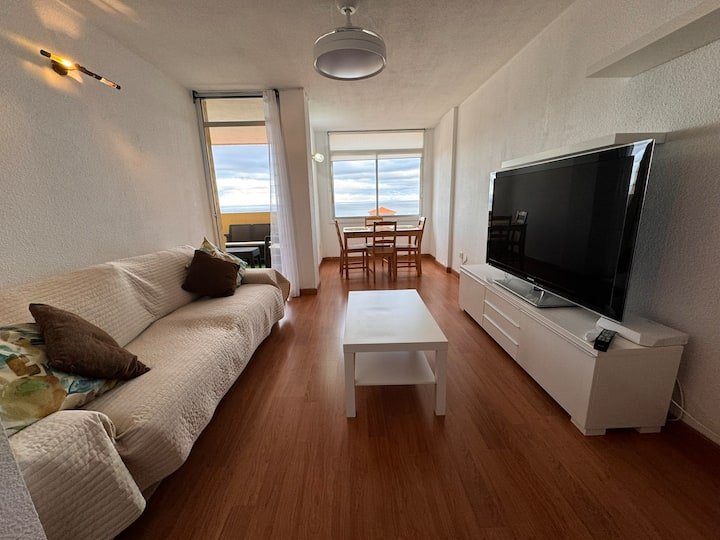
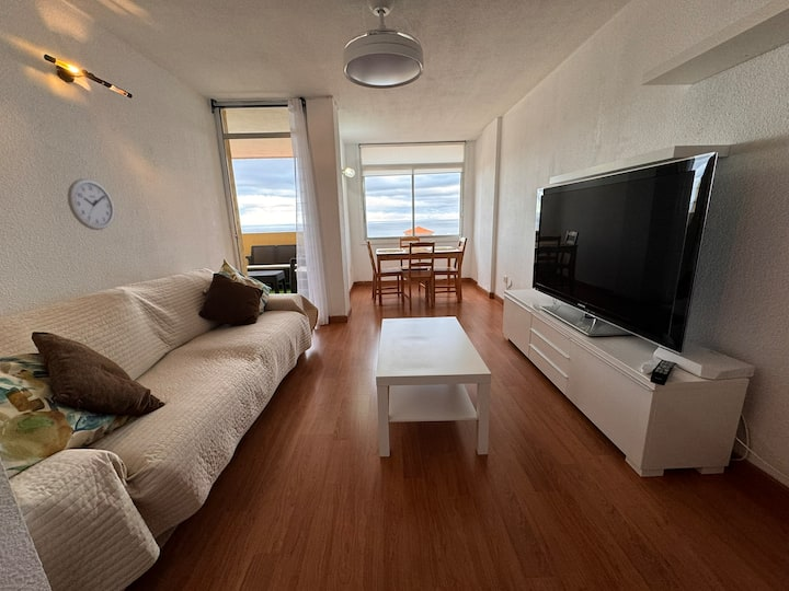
+ wall clock (93, 205)
